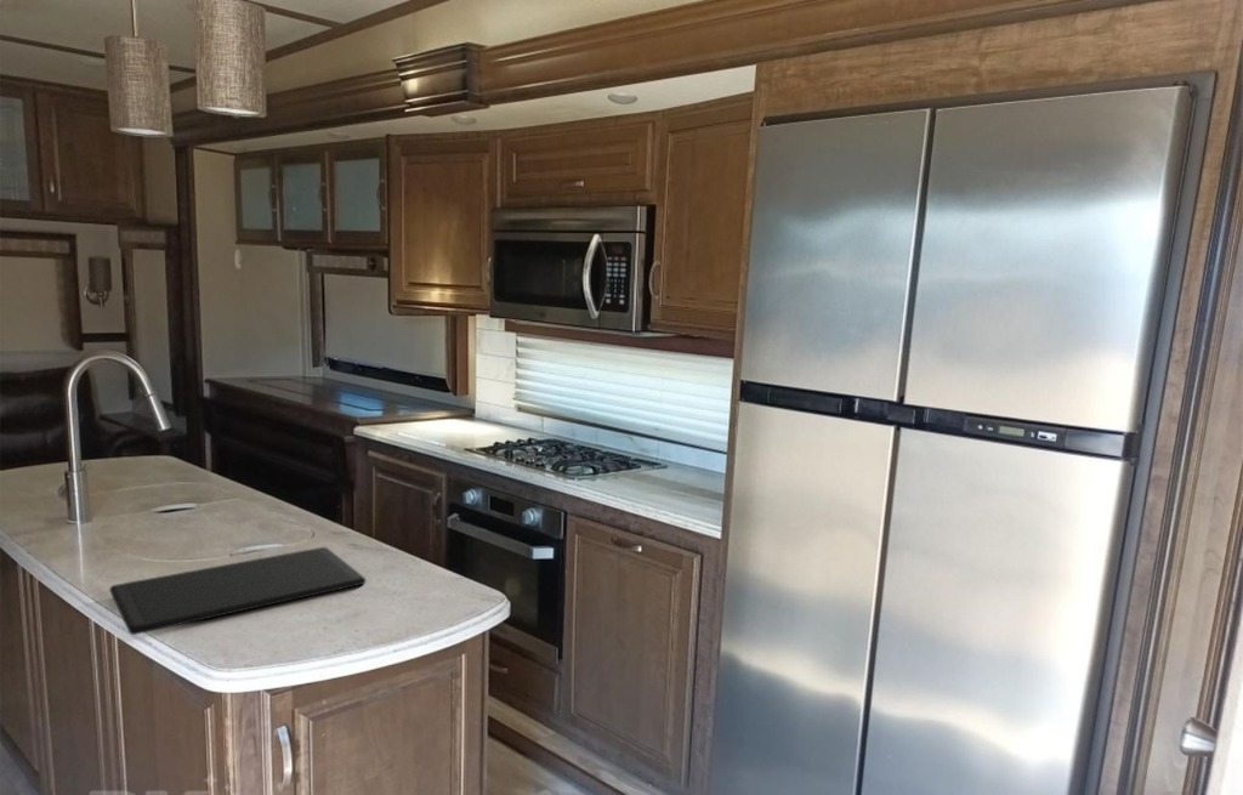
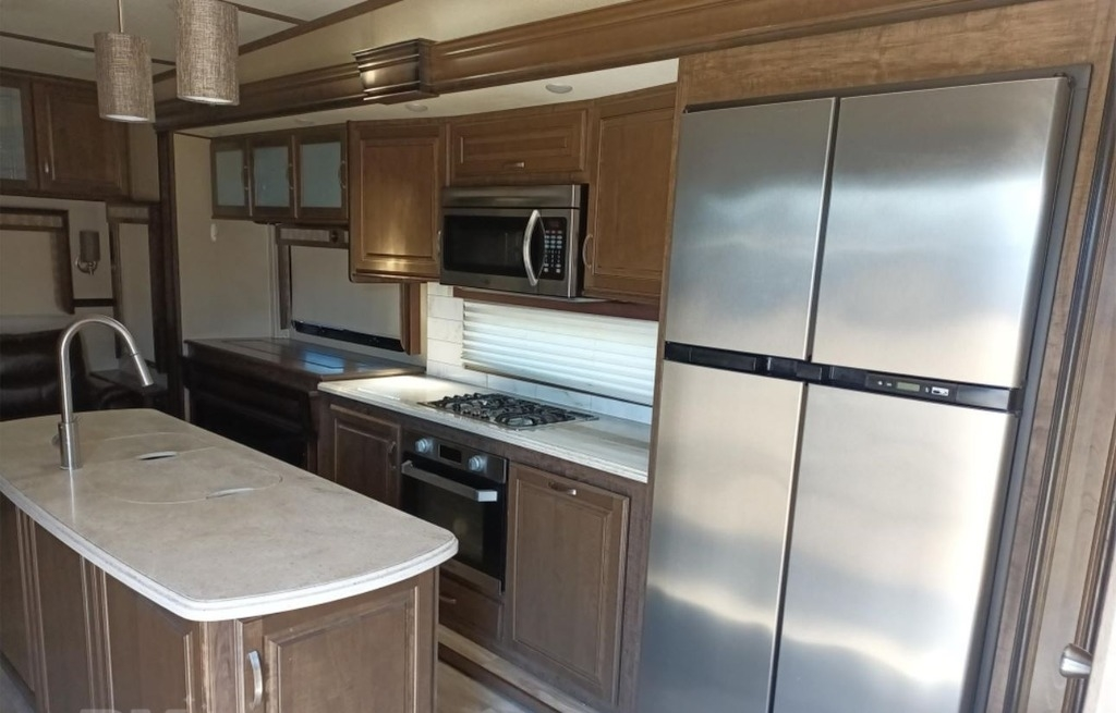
- cutting board (242, 584)
